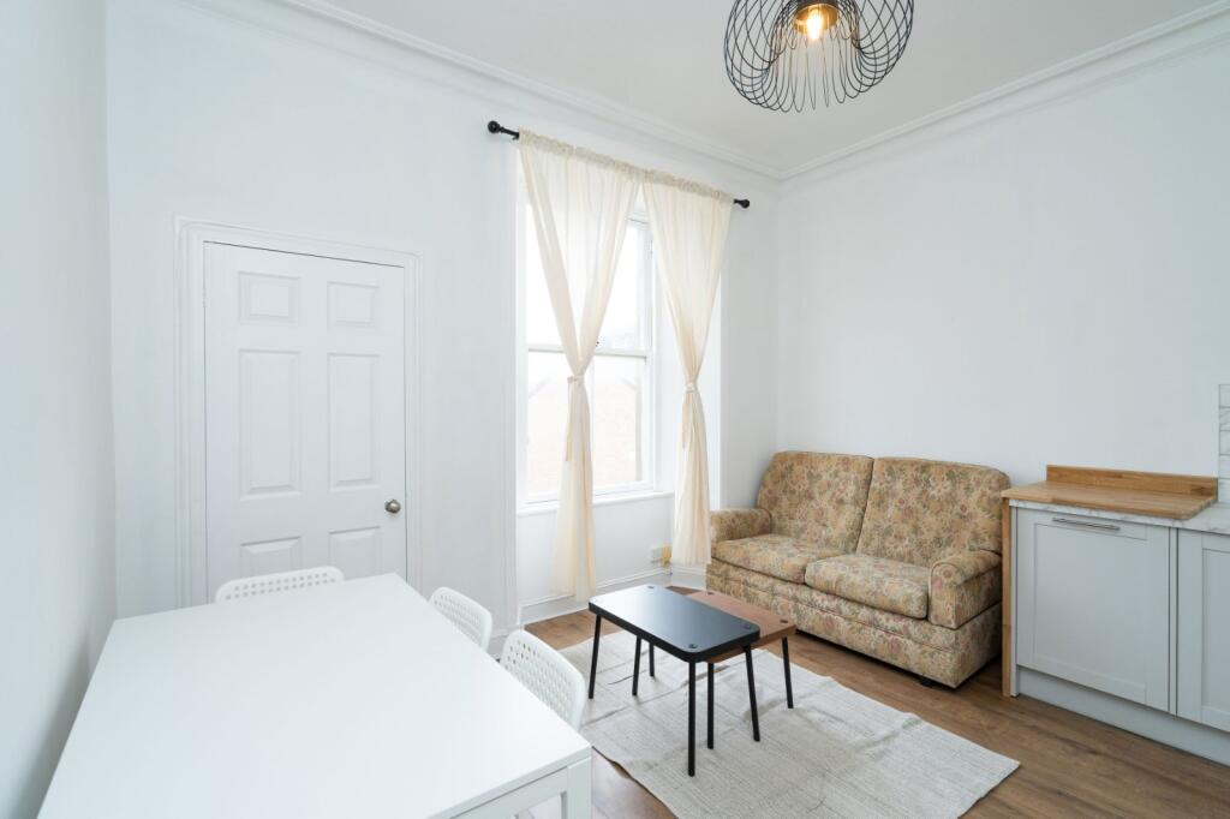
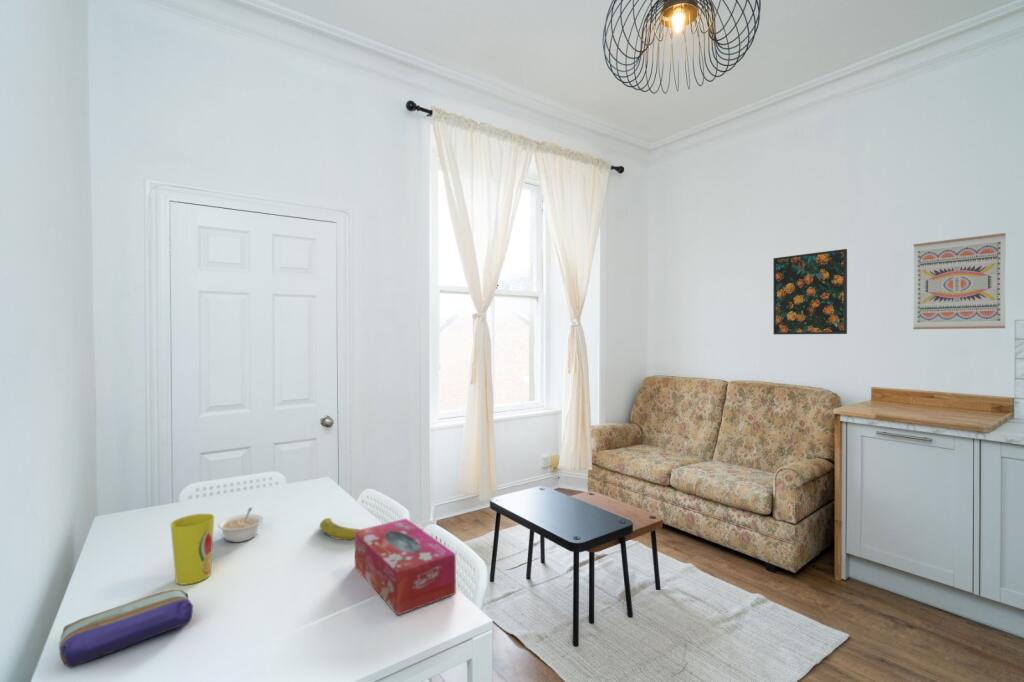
+ fruit (341, 527)
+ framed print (808, 294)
+ legume (240, 526)
+ pencil case (131, 624)
+ tissue box (402, 560)
+ cup (193, 548)
+ wall art (956, 284)
